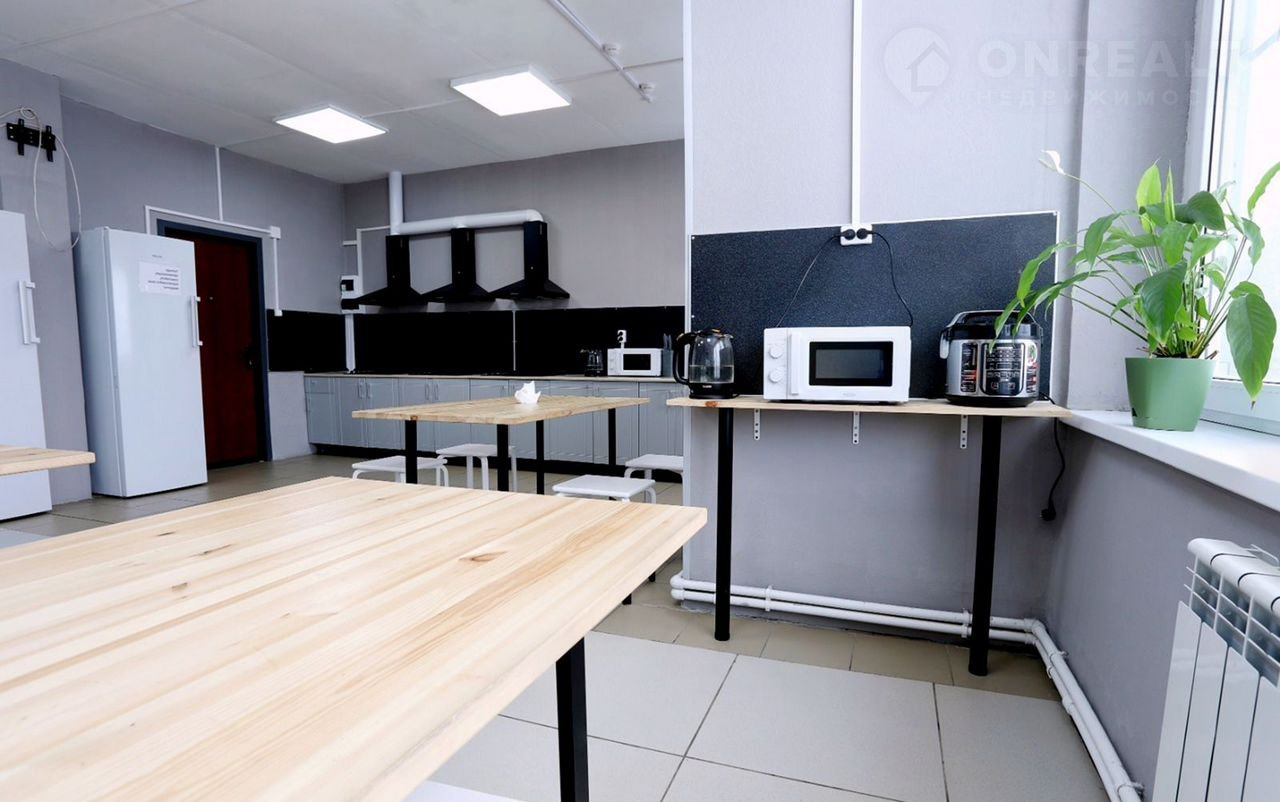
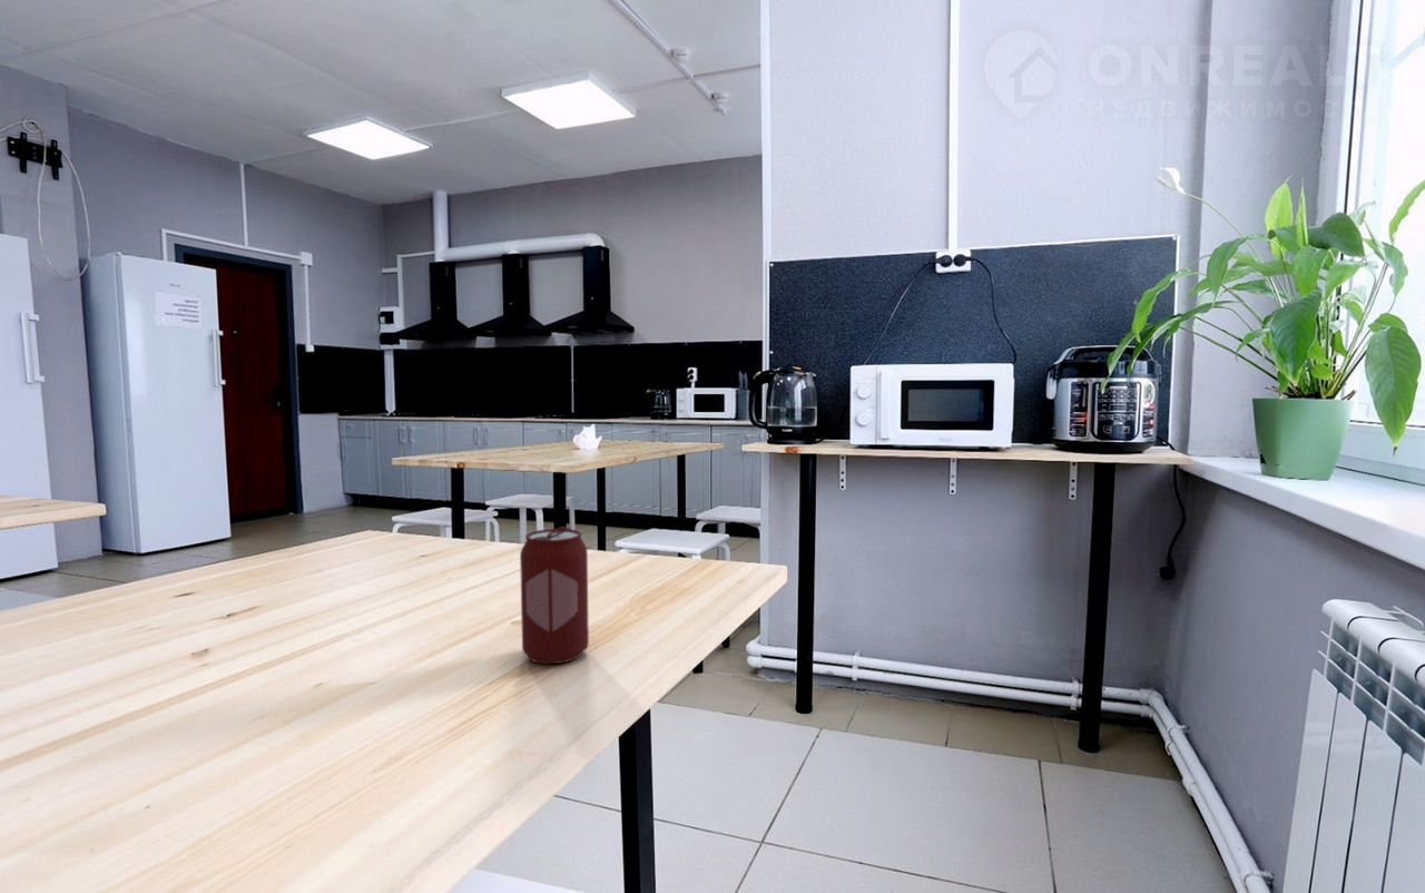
+ beverage can (554, 591)
